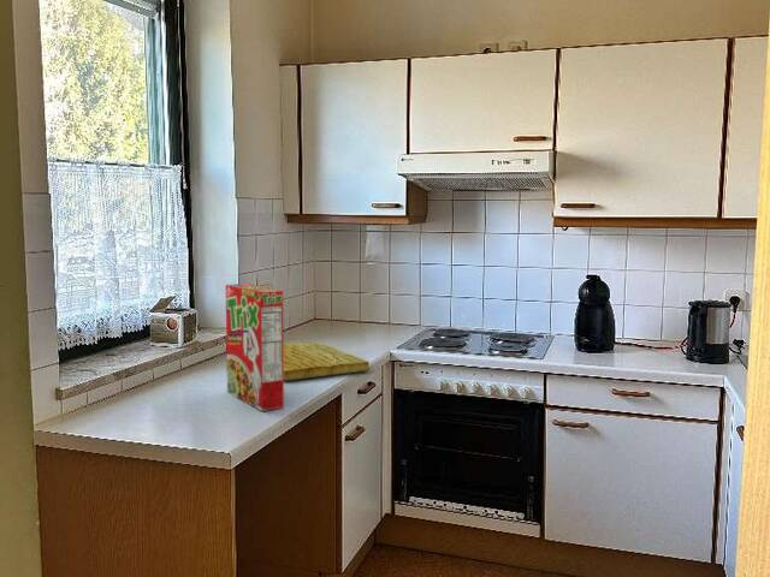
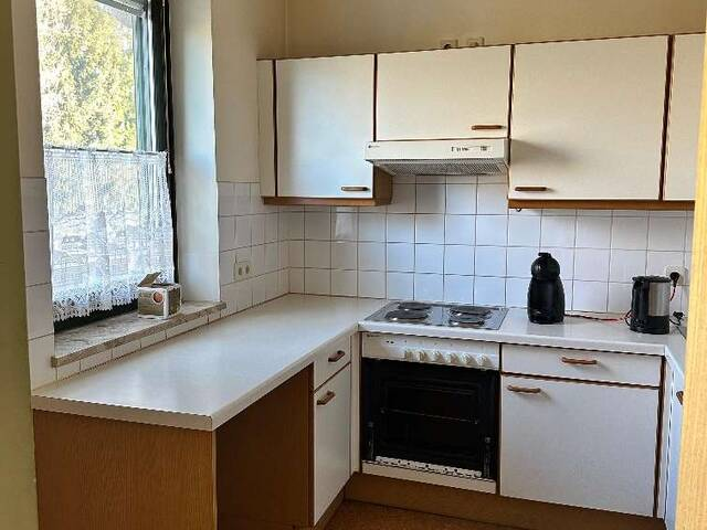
- cutting board (301, 356)
- cereal box (253, 344)
